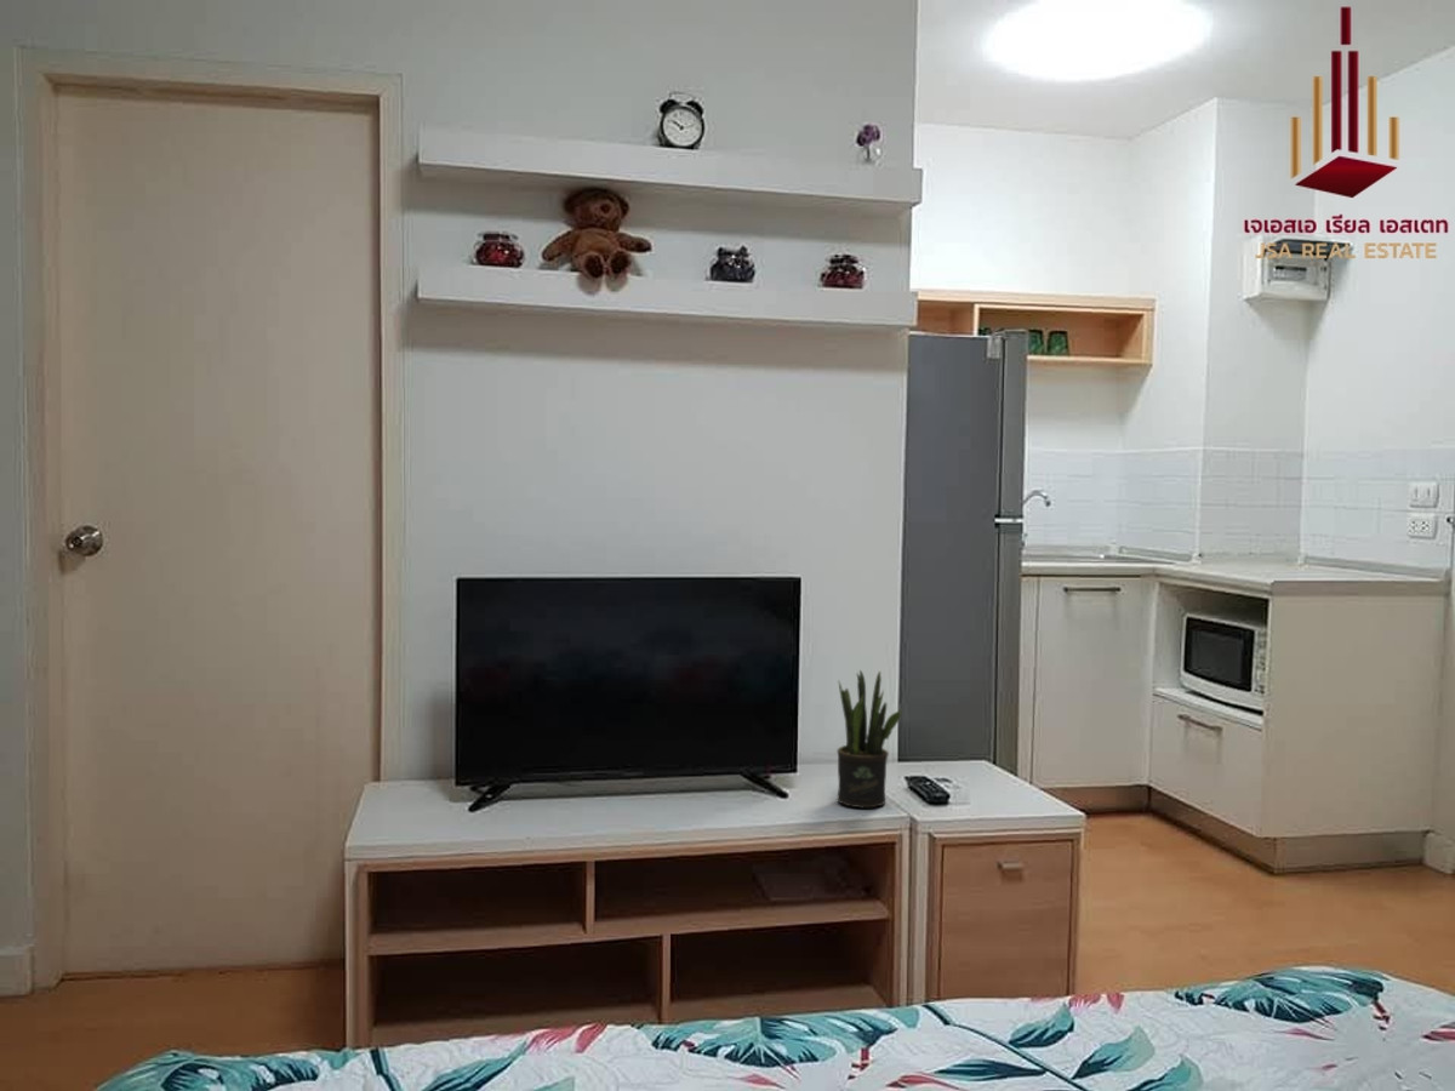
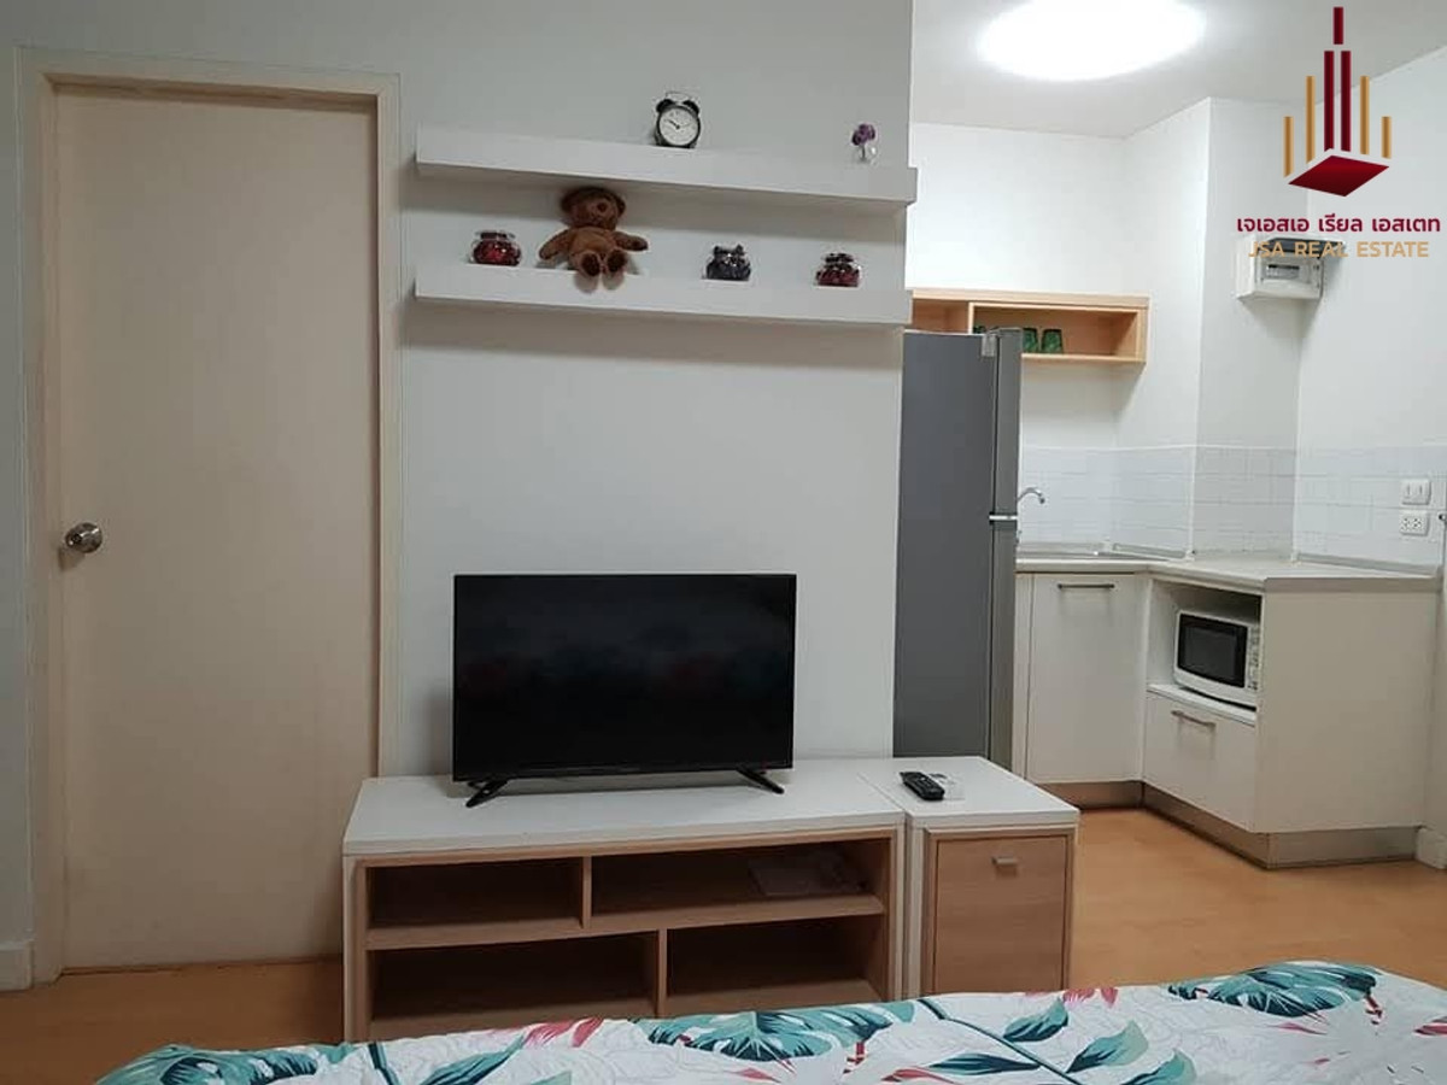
- potted plant (866, 738)
